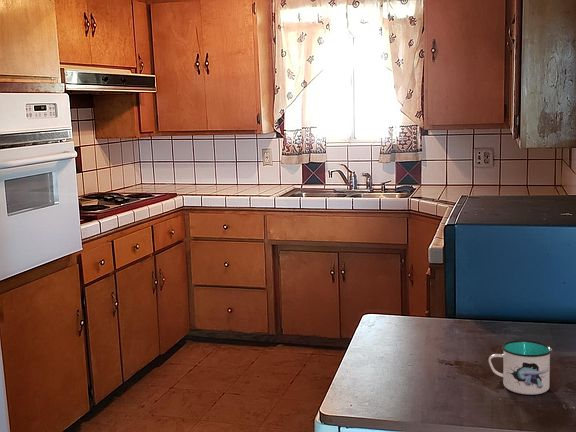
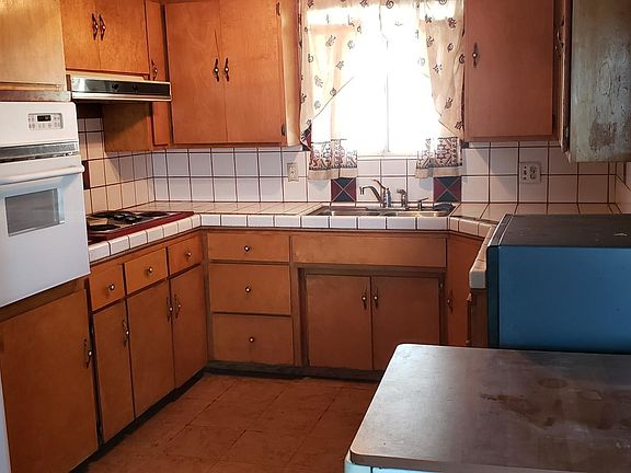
- mug (519, 366)
